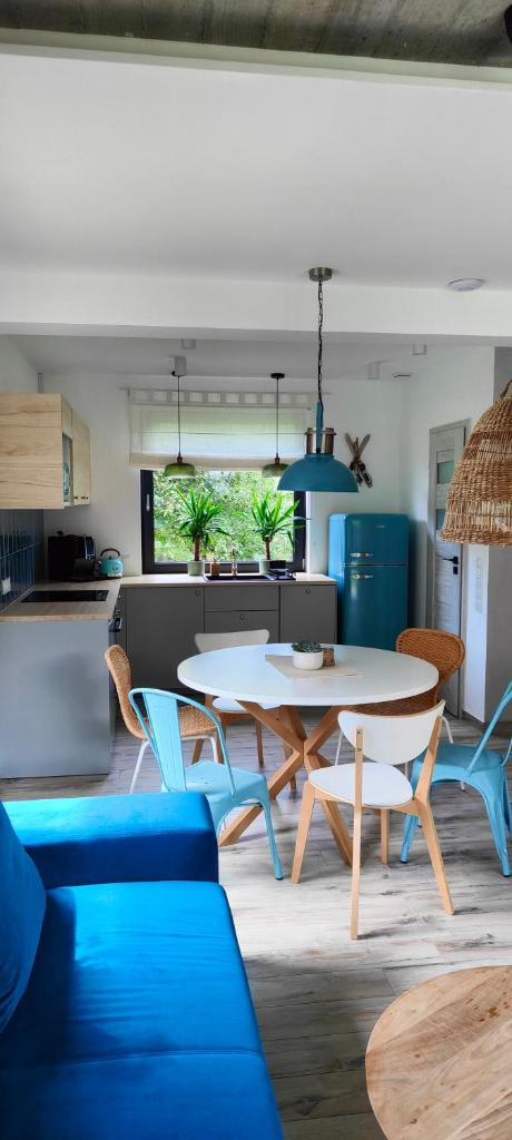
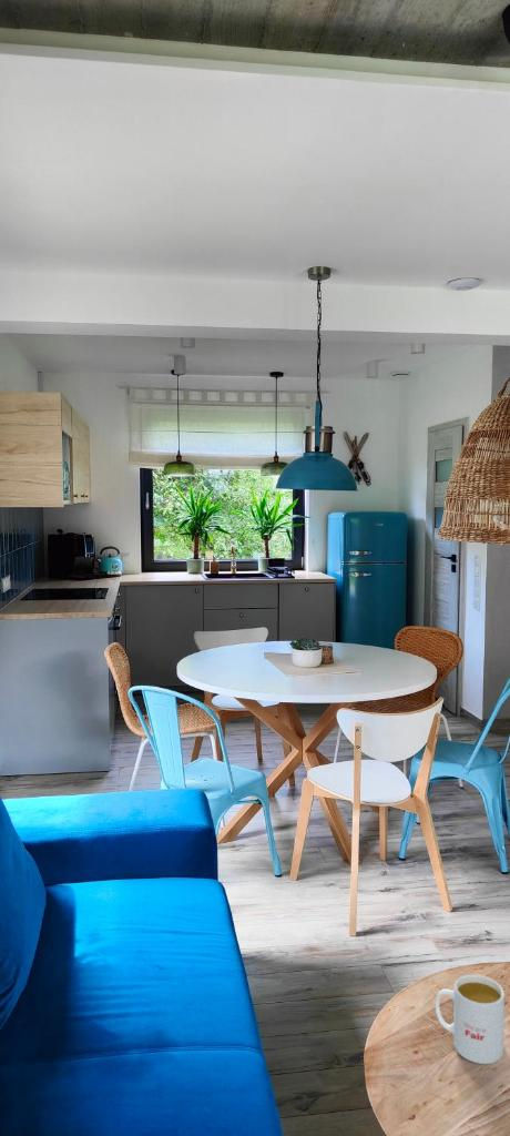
+ mug (469, 1015)
